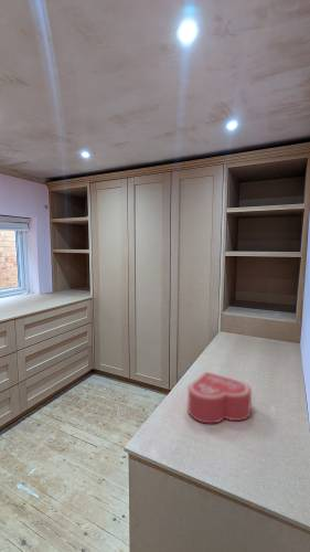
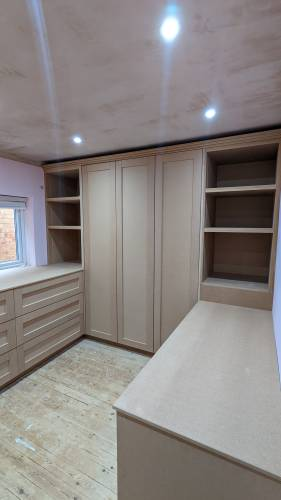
- jewelry box (218, 399)
